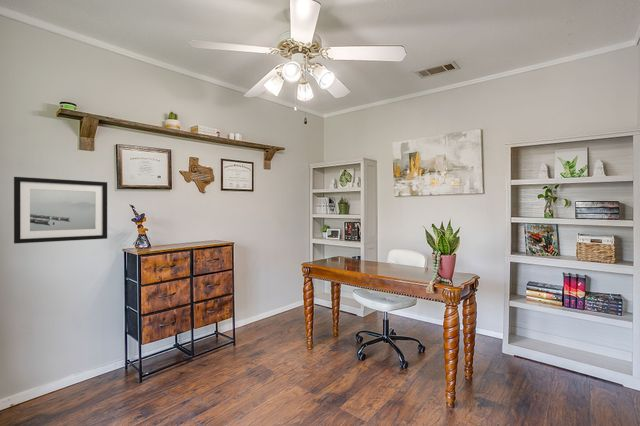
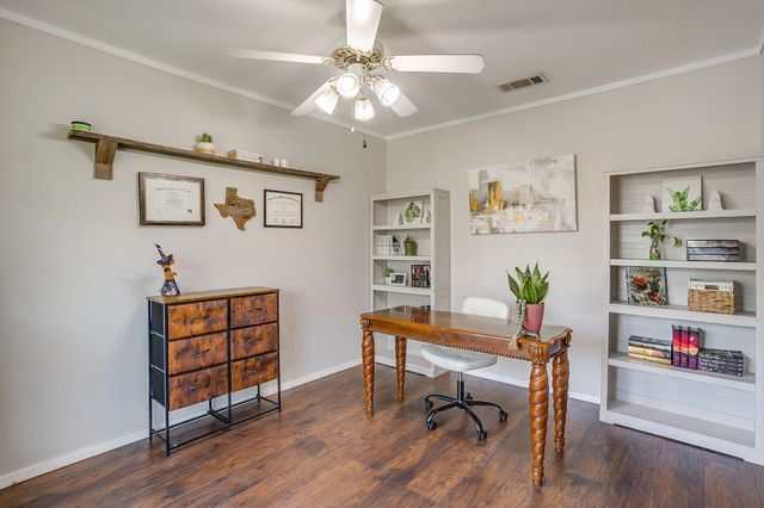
- wall art (64, 210)
